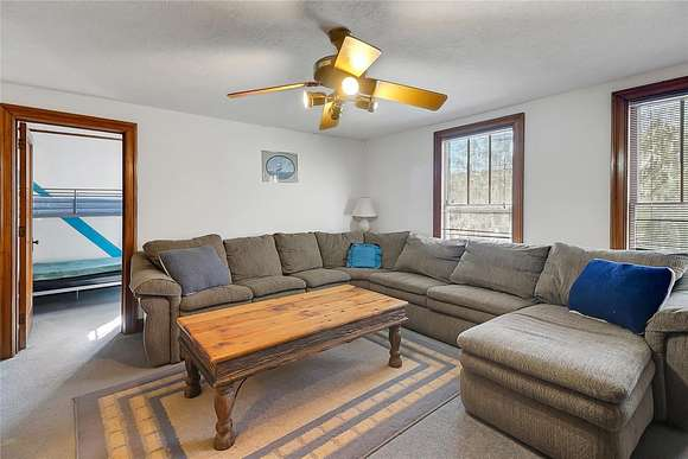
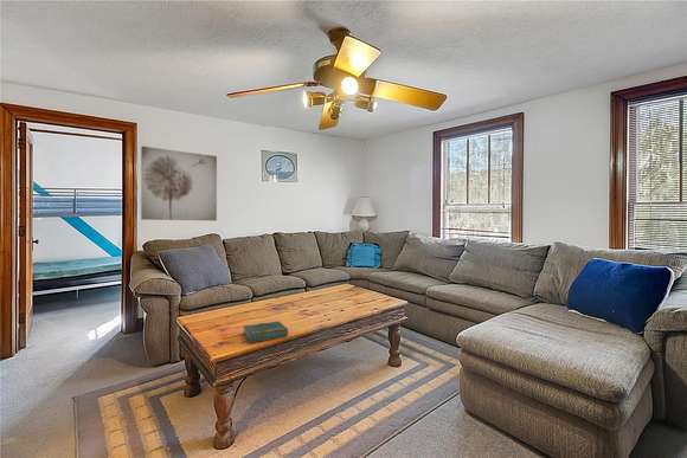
+ book (265, 330)
+ wall art (181, 186)
